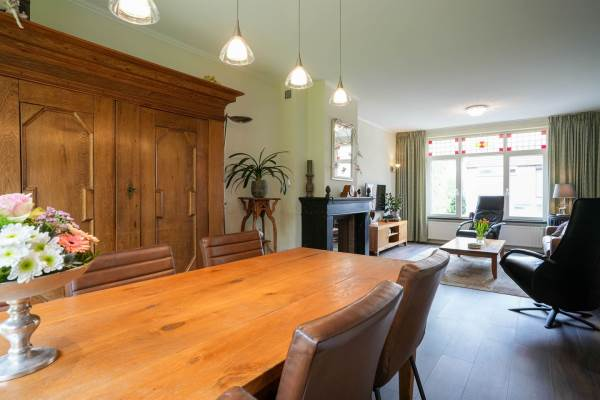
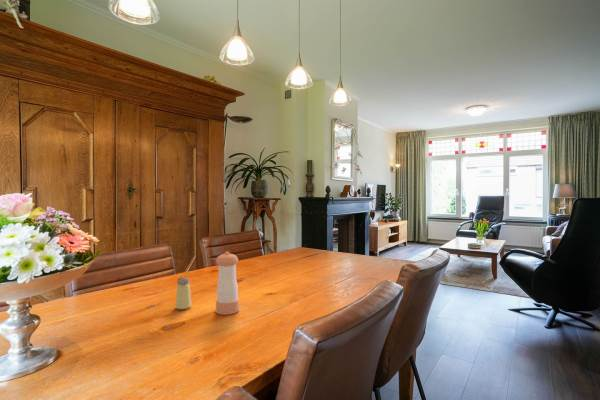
+ saltshaker (183, 292)
+ pepper shaker (227, 281)
